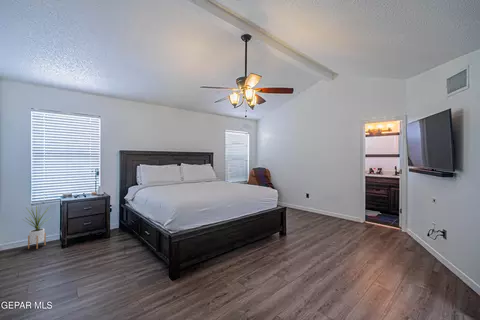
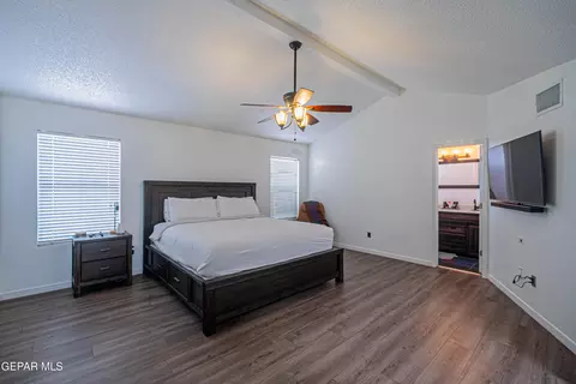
- house plant (37, 224)
